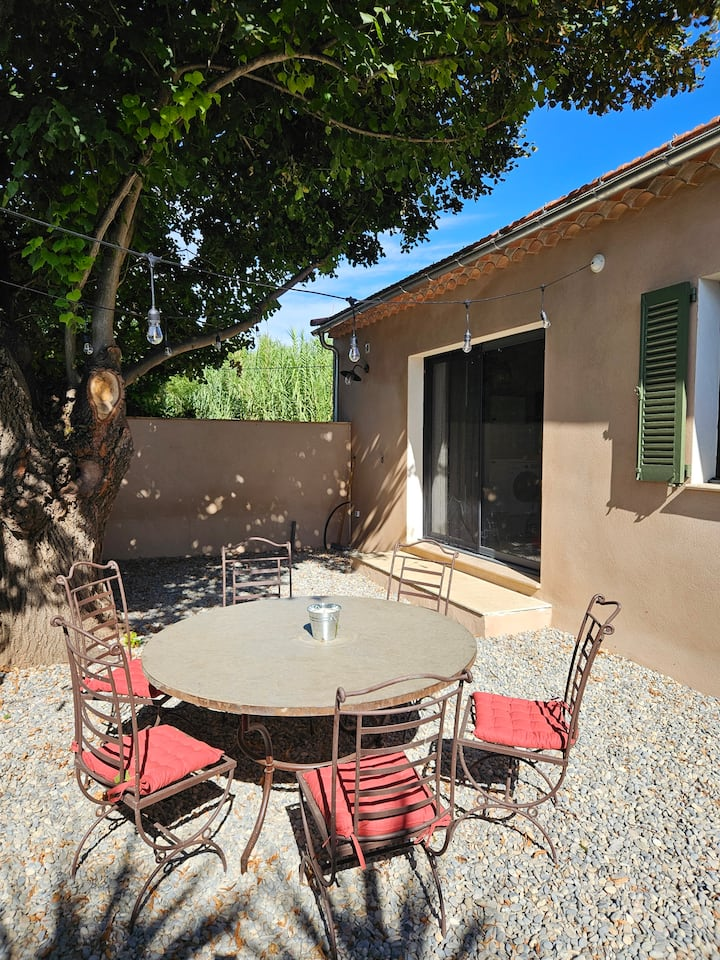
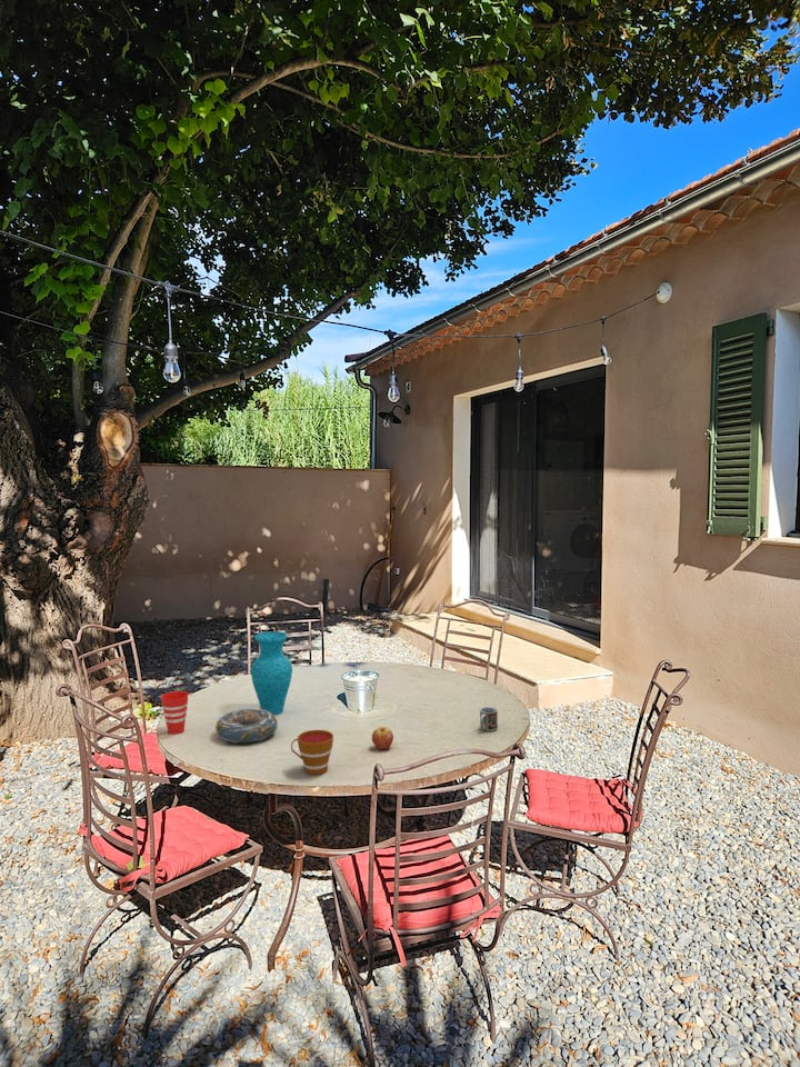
+ decorative bowl (247, 725)
+ fruit (382, 737)
+ cup (174, 712)
+ vase (271, 672)
+ cup (487, 719)
+ cup (312, 752)
